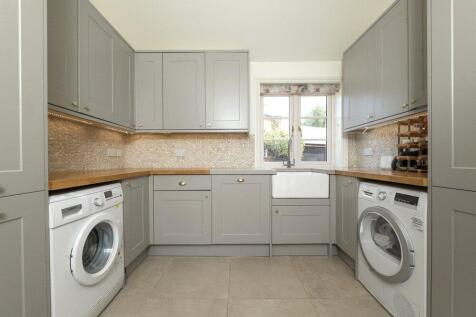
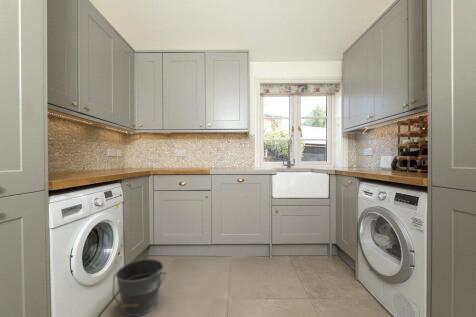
+ bucket (140, 287)
